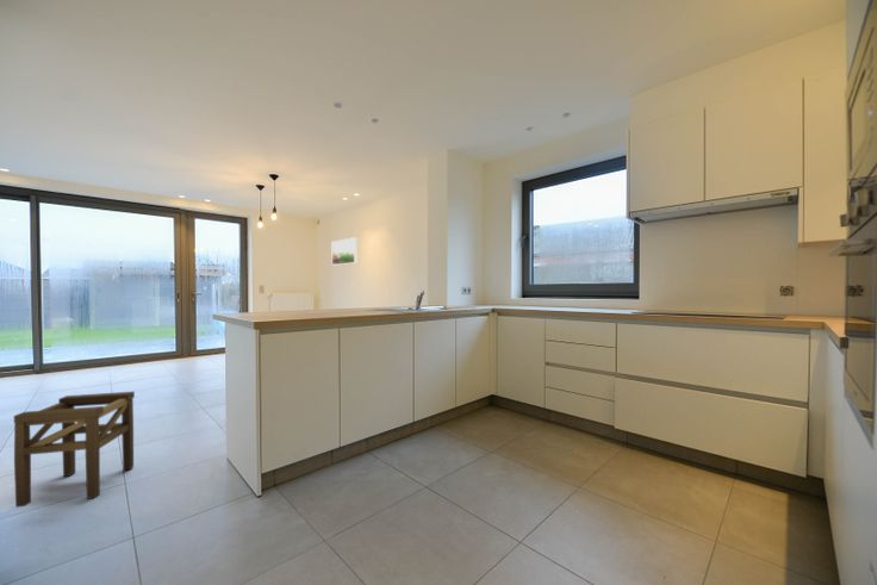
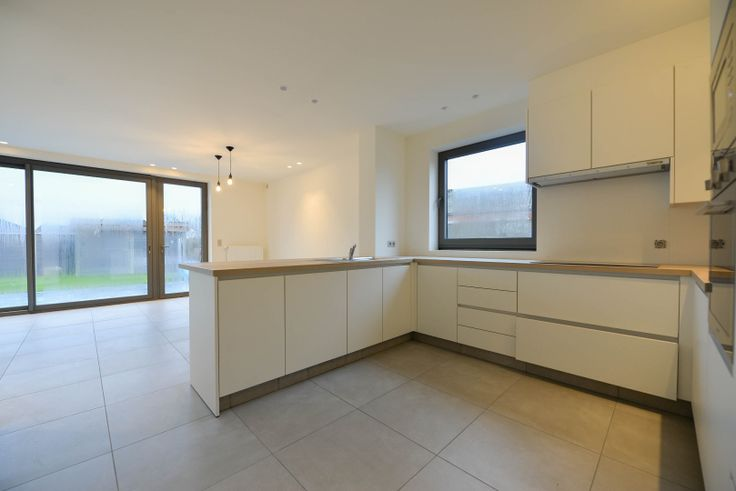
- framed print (343, 251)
- stool (80, 443)
